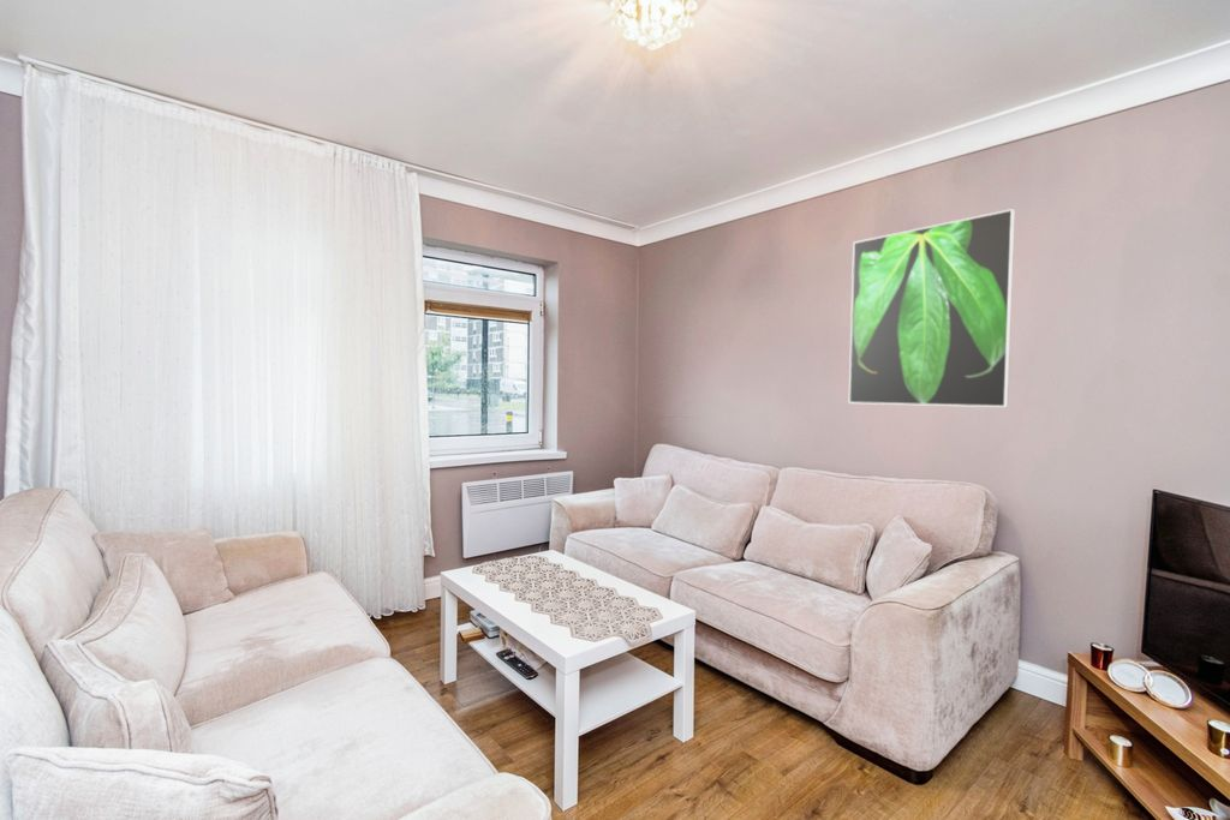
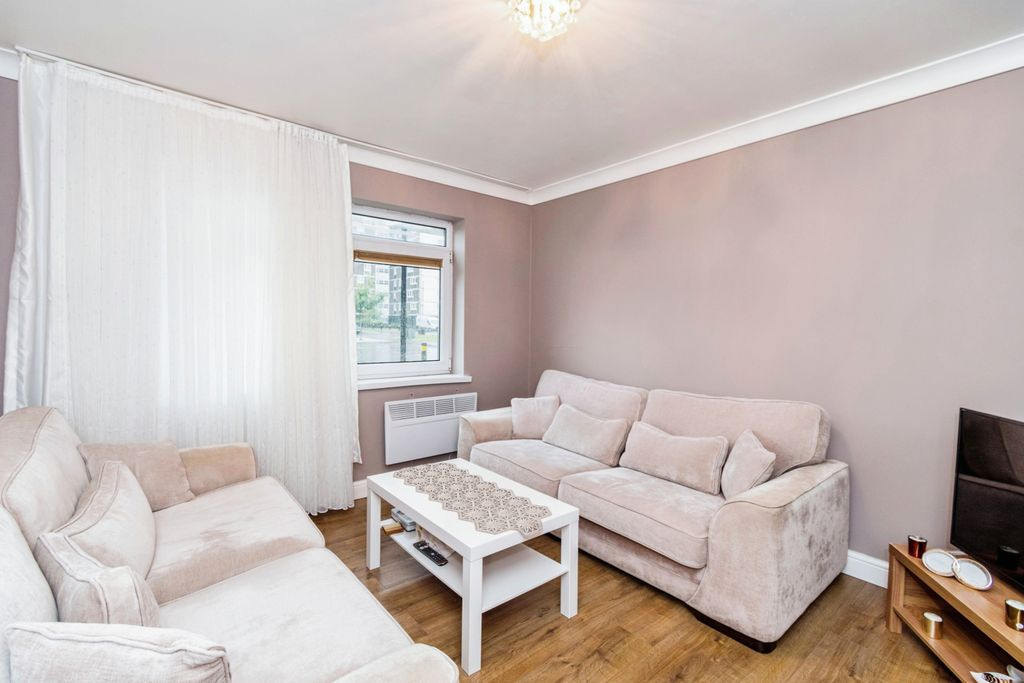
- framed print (922, 316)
